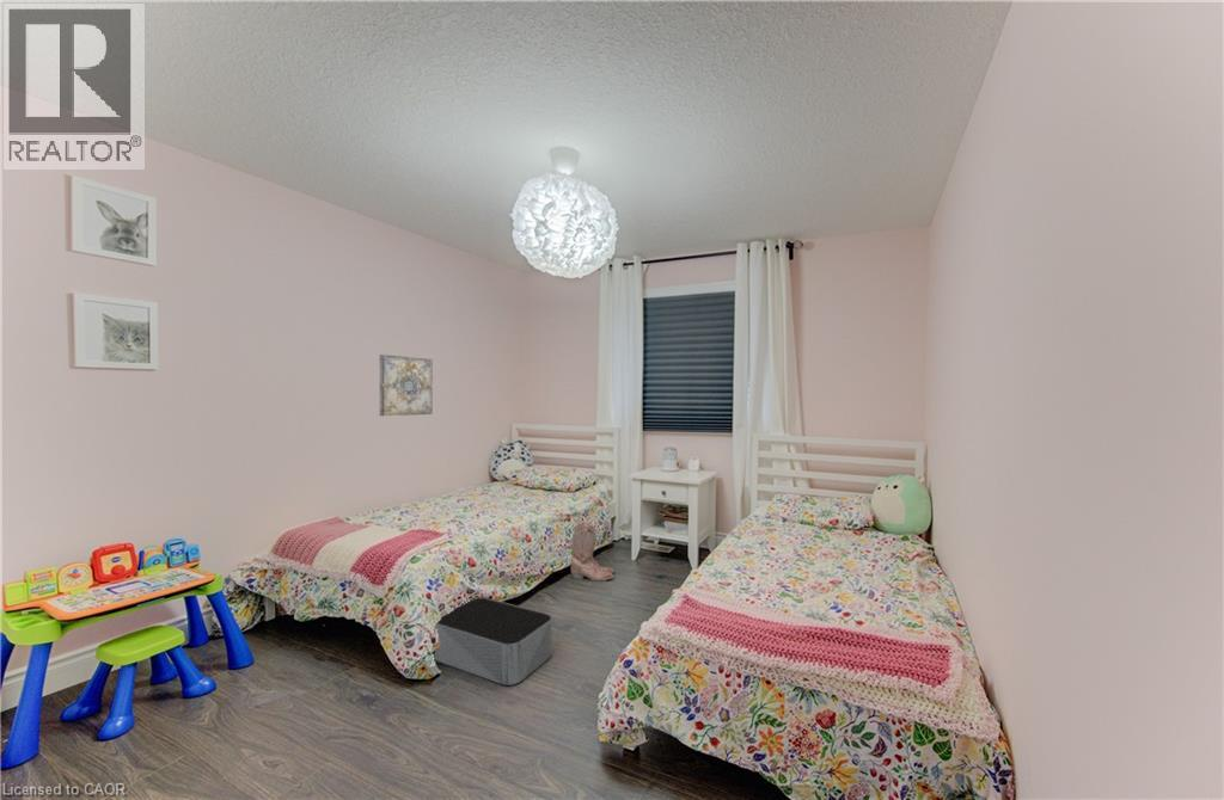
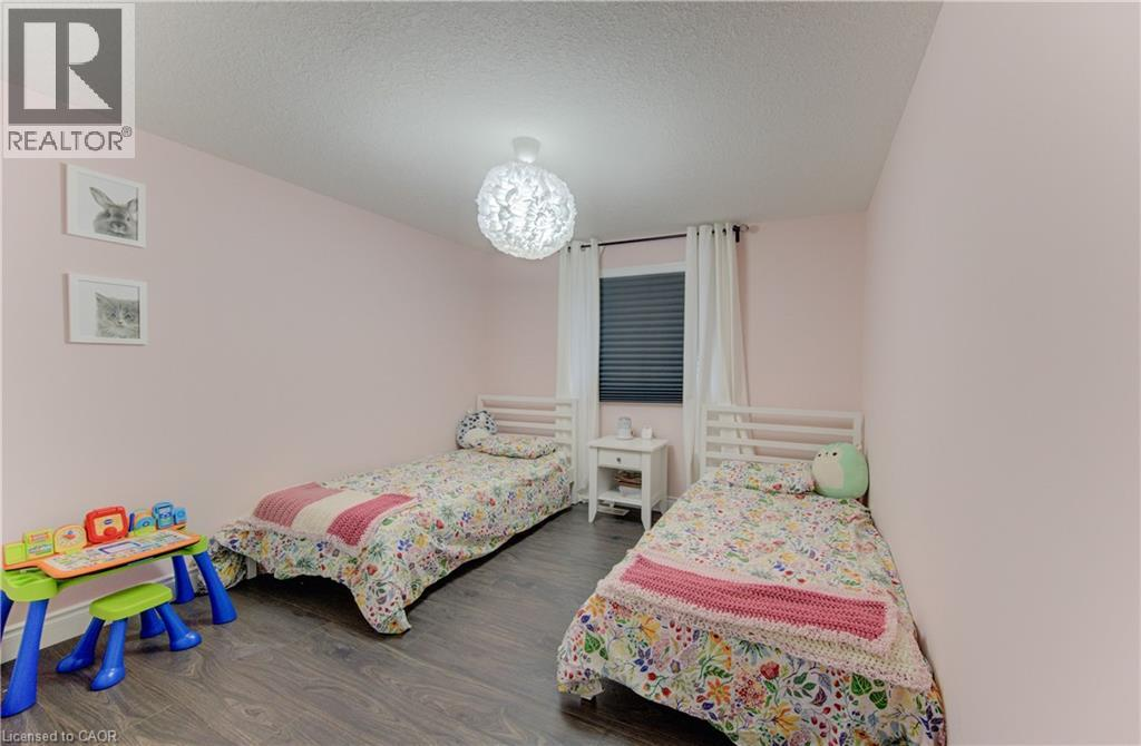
- wall art (406, 386)
- boots (593, 549)
- storage bin (492, 636)
